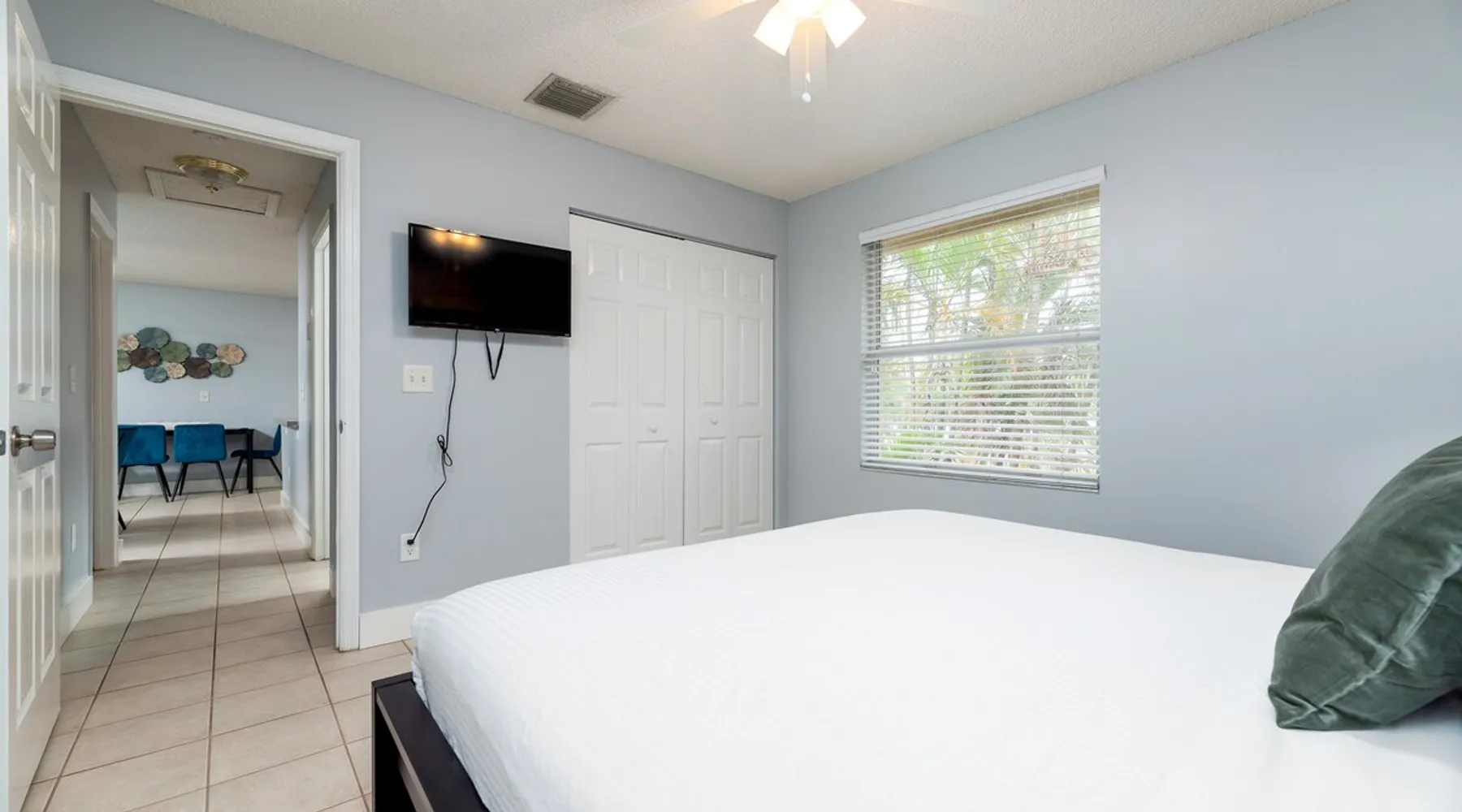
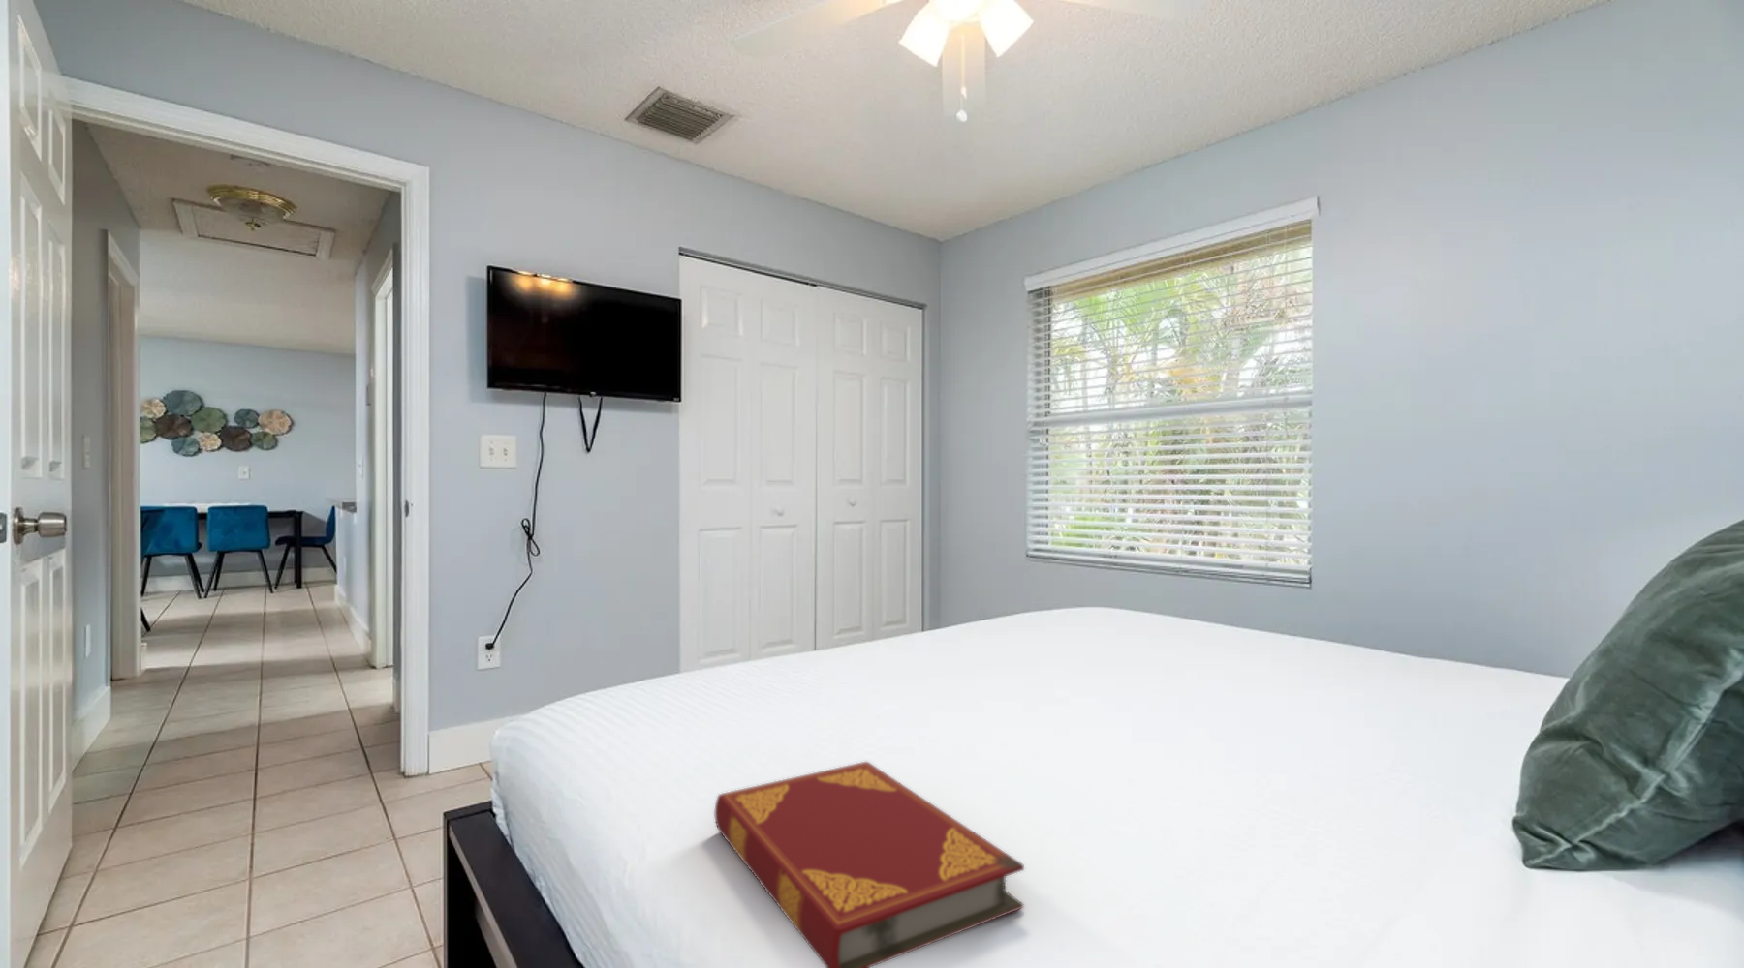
+ hardback book (854, 846)
